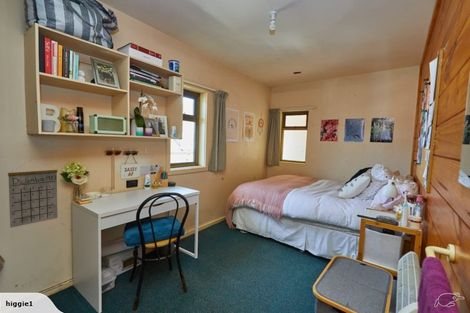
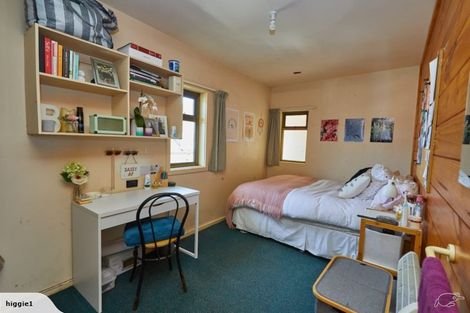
- calendar (34, 191)
